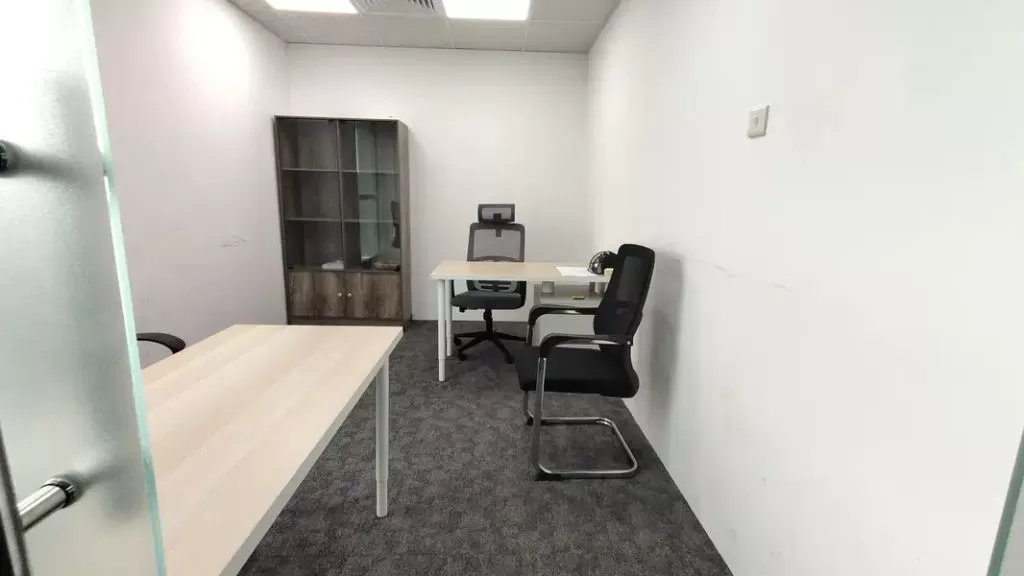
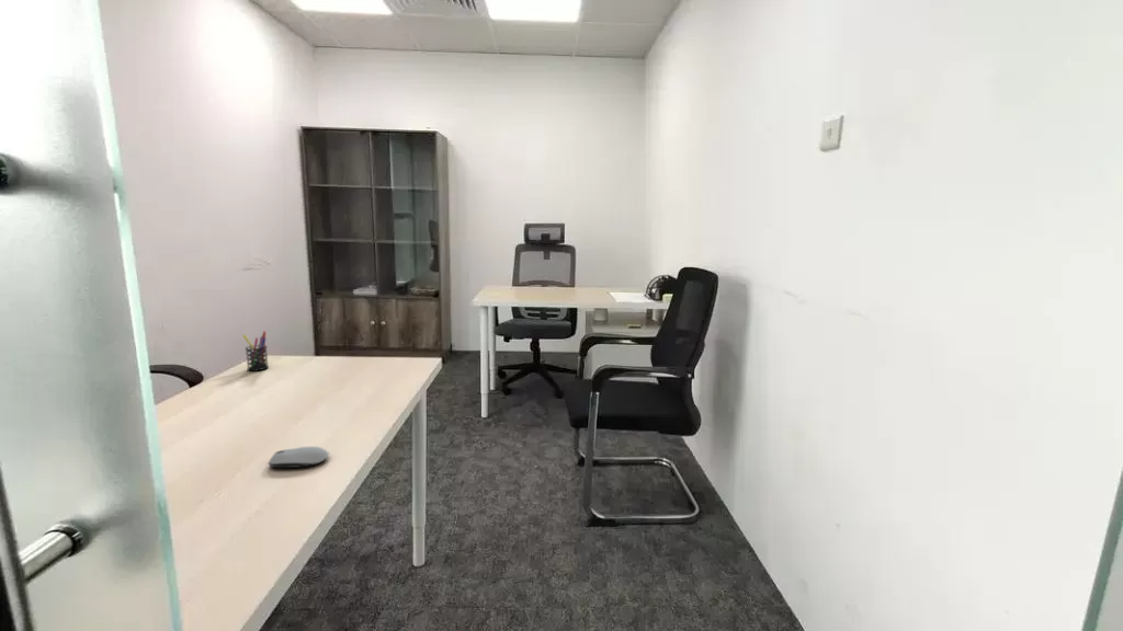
+ computer mouse (298, 455)
+ pen holder (258, 348)
